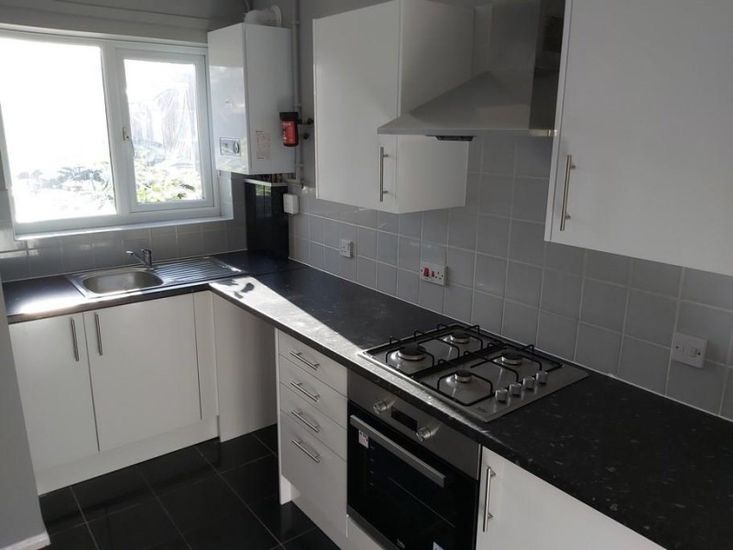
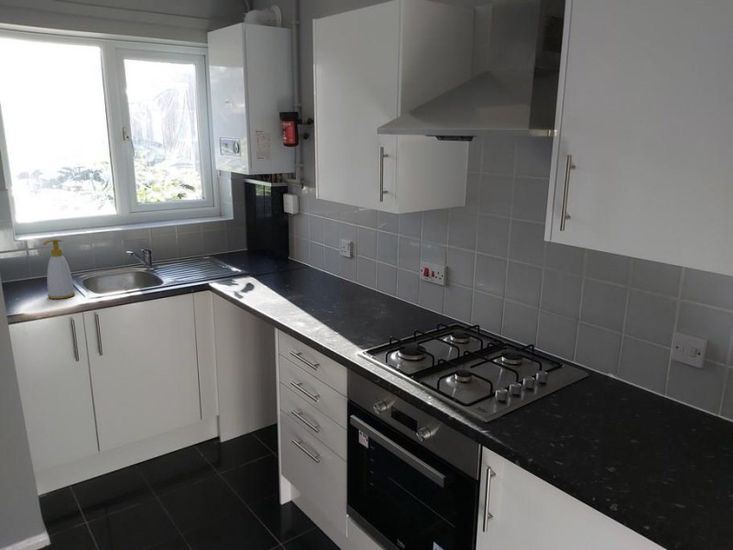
+ soap bottle (58, 268)
